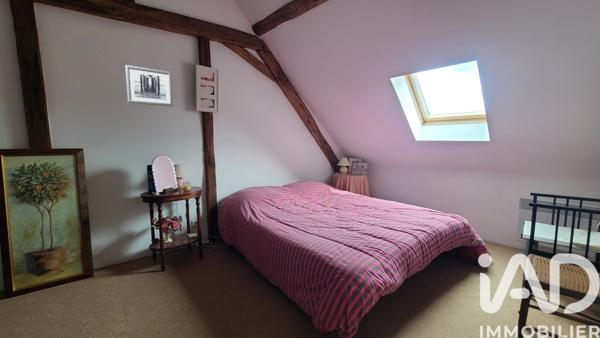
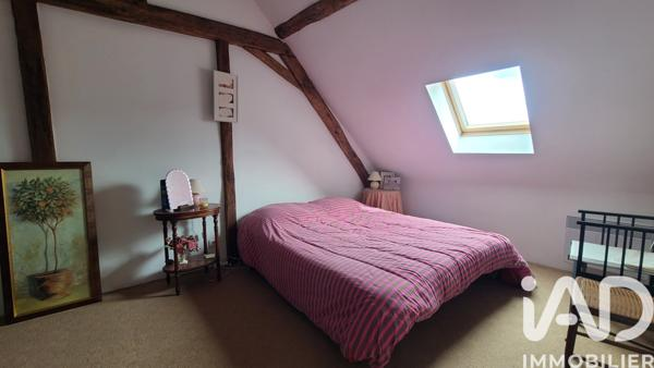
- wall art (150, 86)
